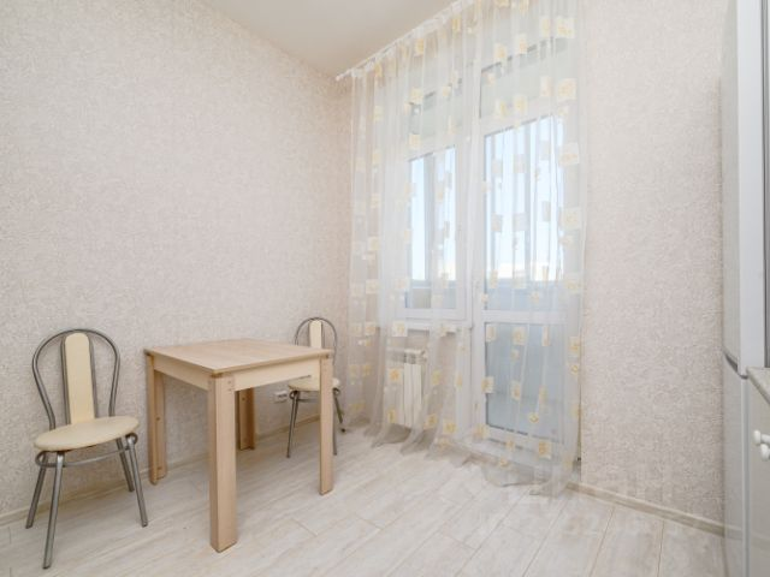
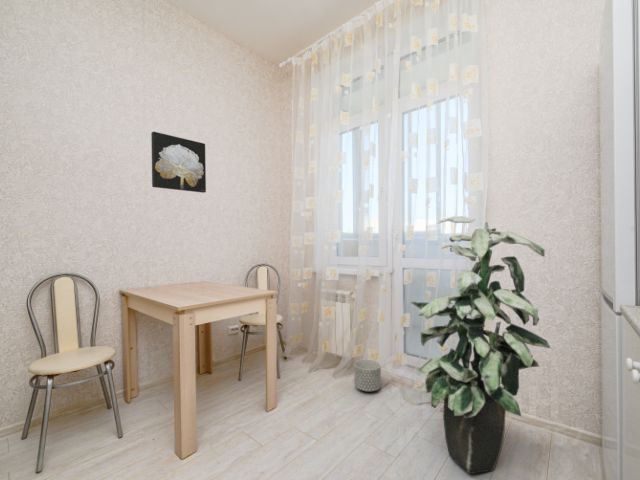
+ planter (367, 376)
+ indoor plant (472, 336)
+ wall art (180, 164)
